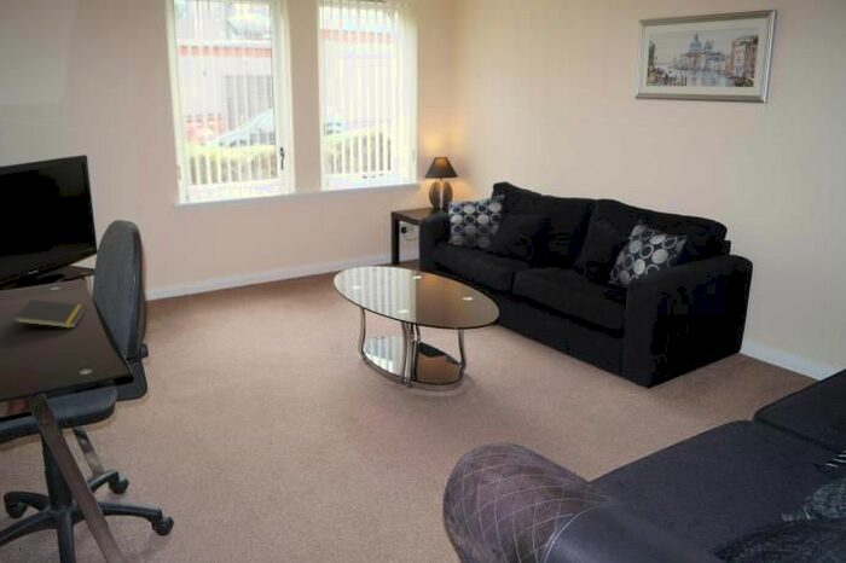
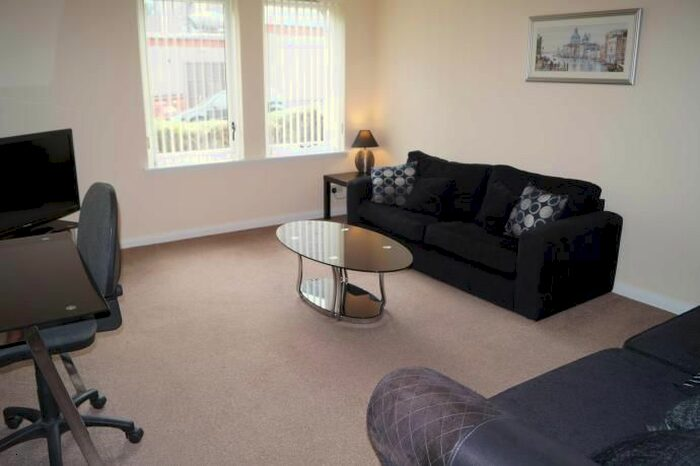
- notepad (51, 313)
